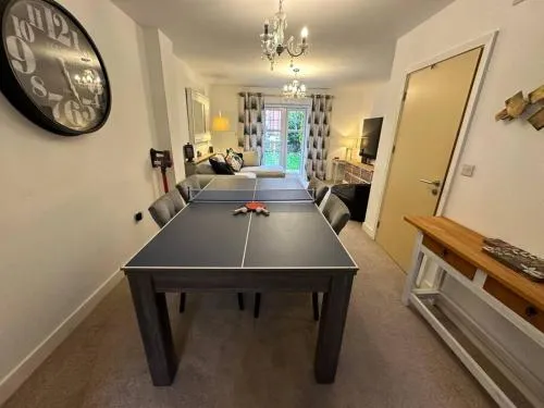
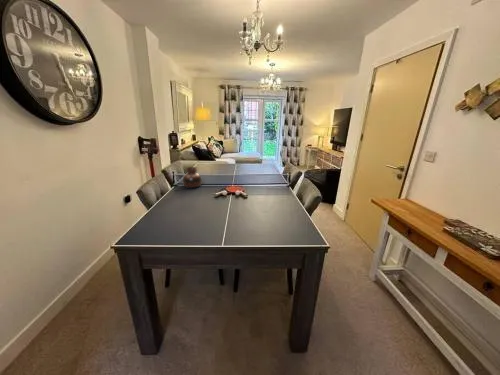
+ vase (192, 177)
